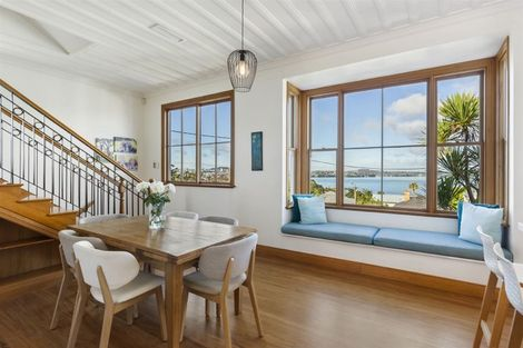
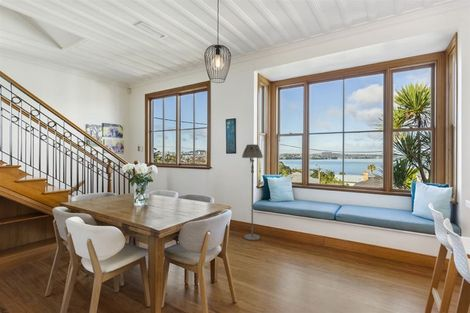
+ floor lamp (252, 191)
